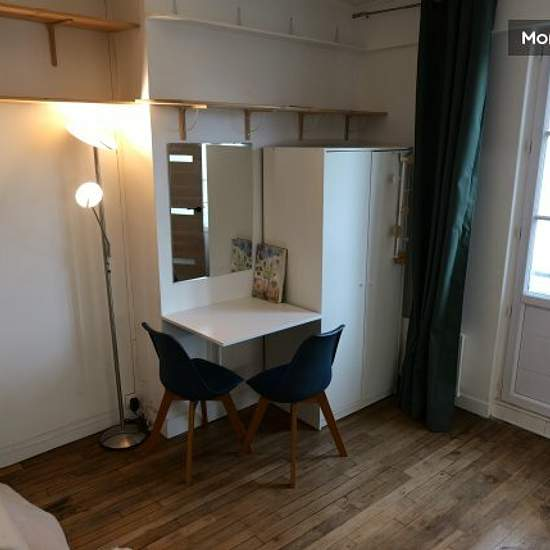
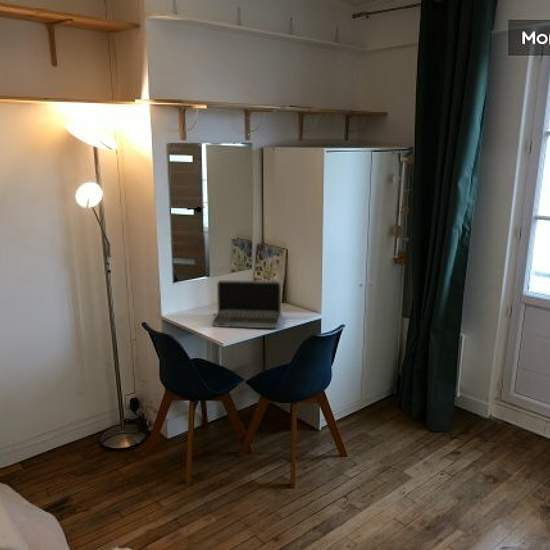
+ laptop (245, 302)
